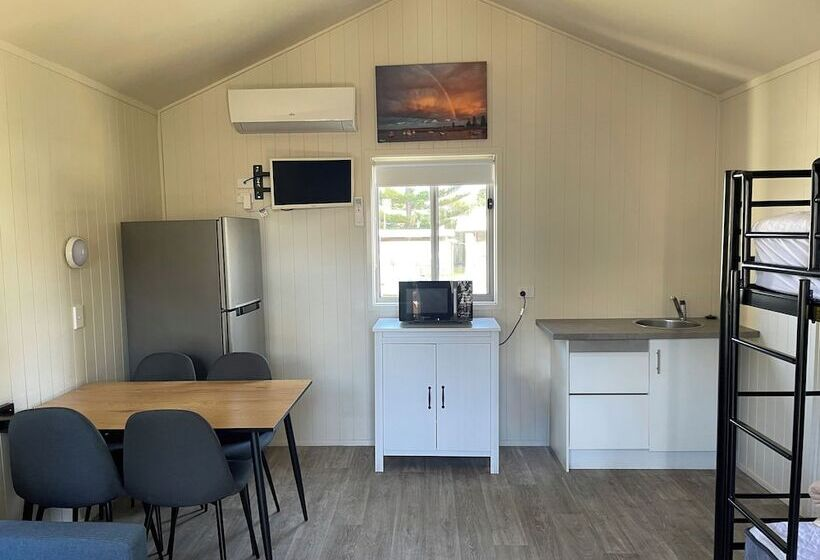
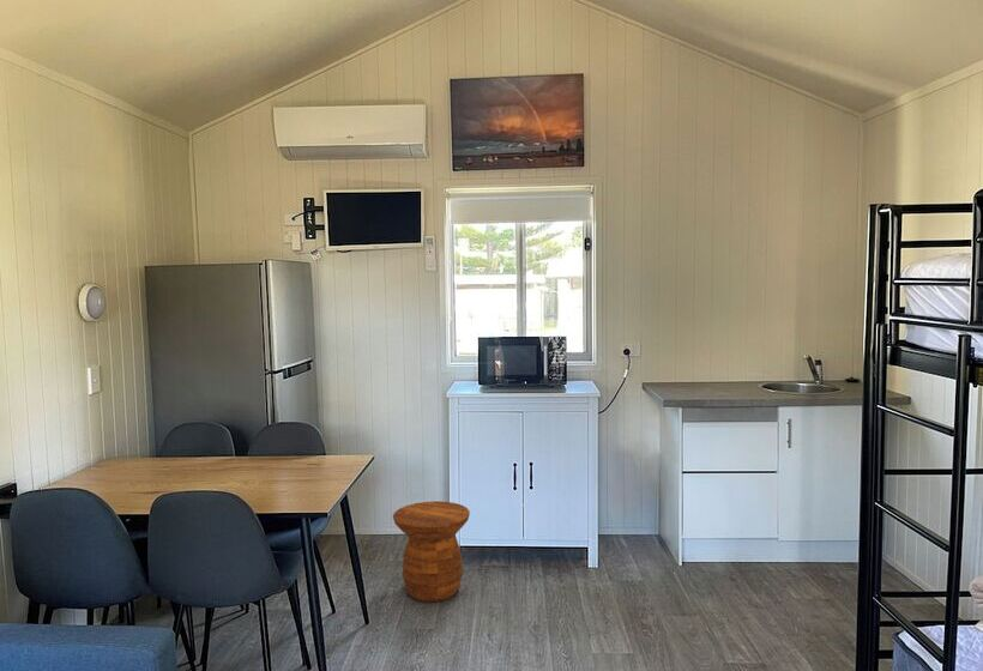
+ side table (432, 551)
